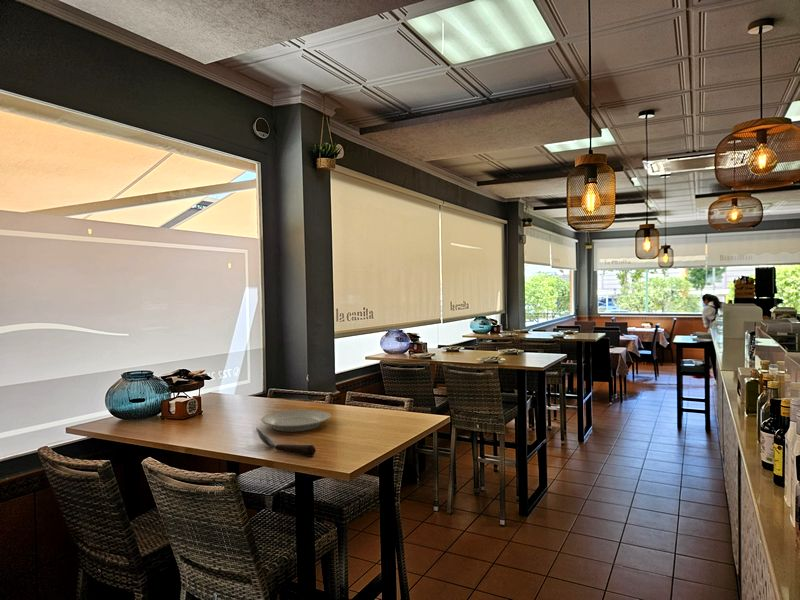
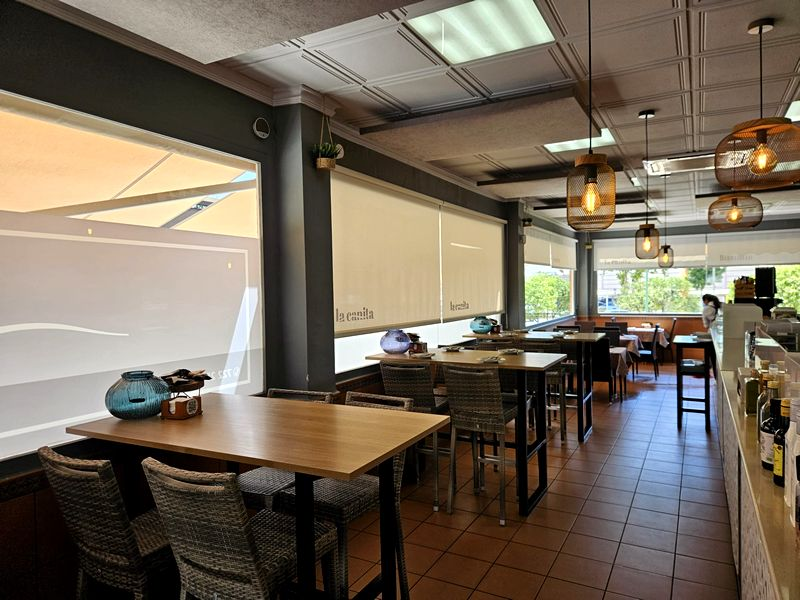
- plate (296, 421)
- spoon (284, 444)
